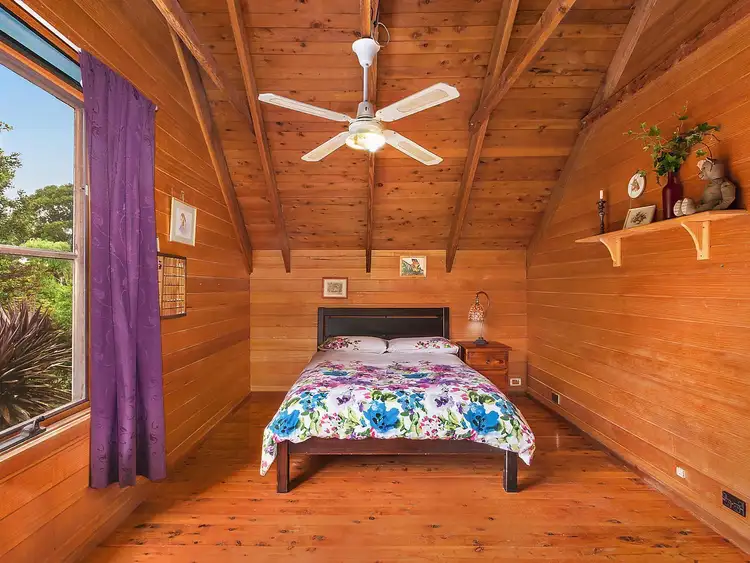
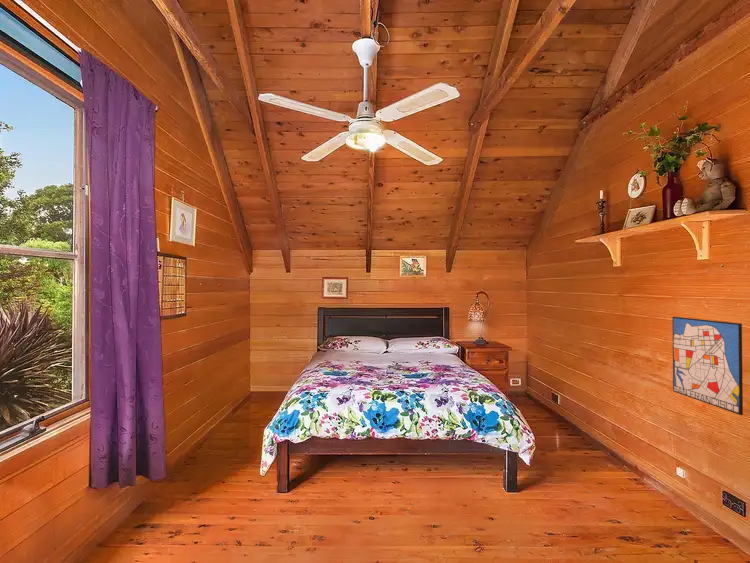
+ wall art (703, 360)
